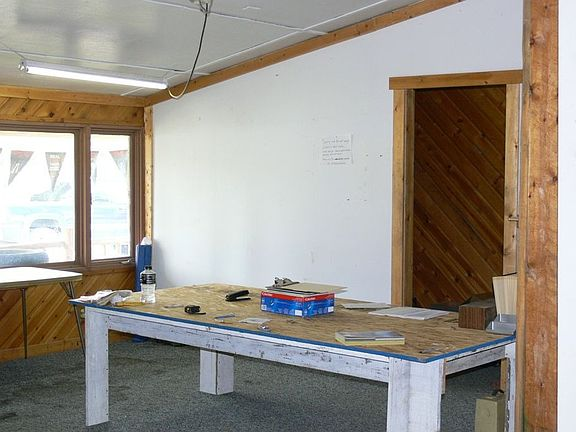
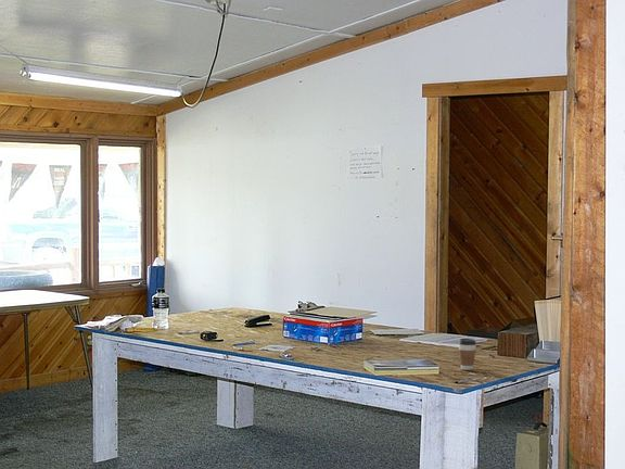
+ coffee cup (467, 354)
